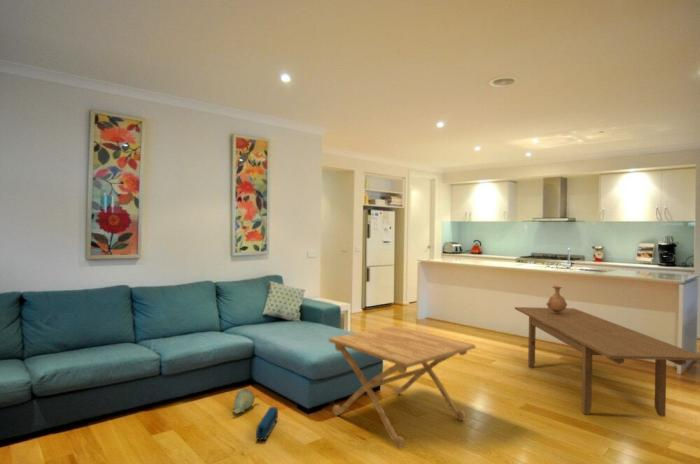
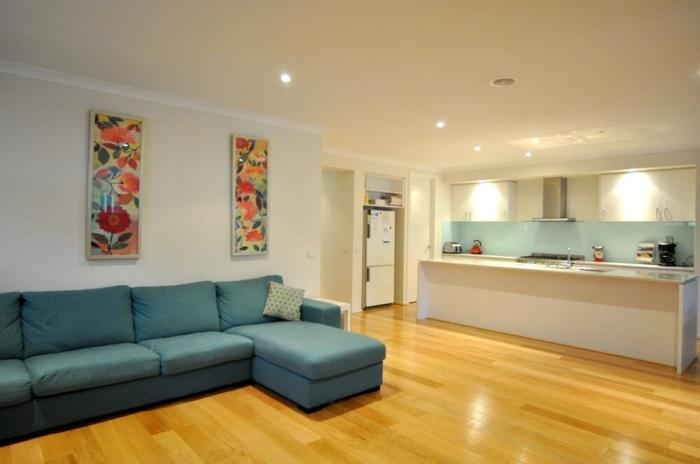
- plush toy (243, 401)
- dining table (587, 357)
- side table (400, 378)
- toy train (267, 422)
- vase (556, 299)
